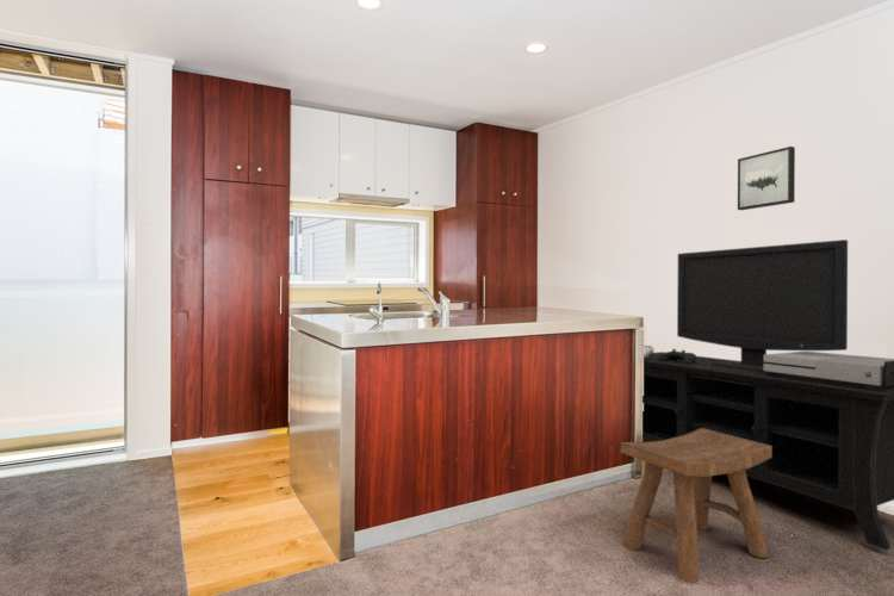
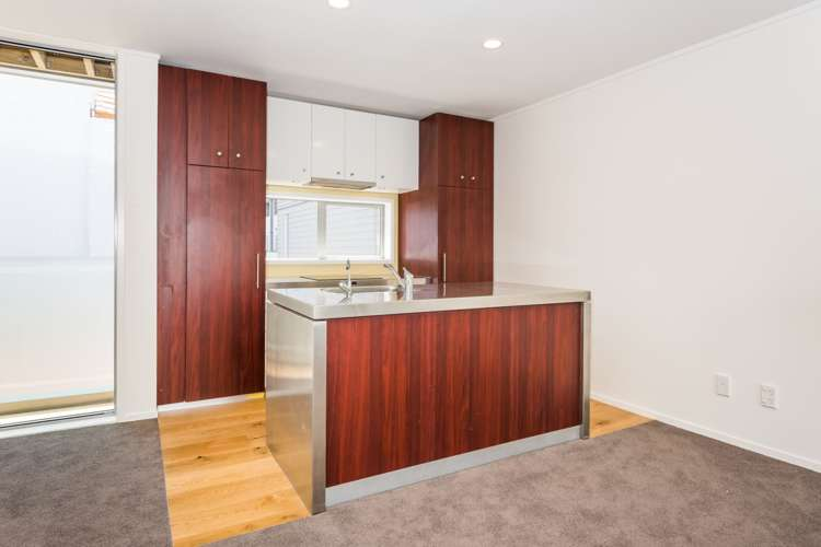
- stool (694, 496)
- wall art (764, 179)
- media console (743, 365)
